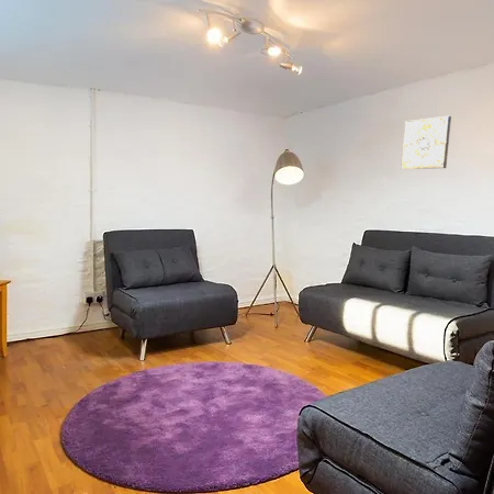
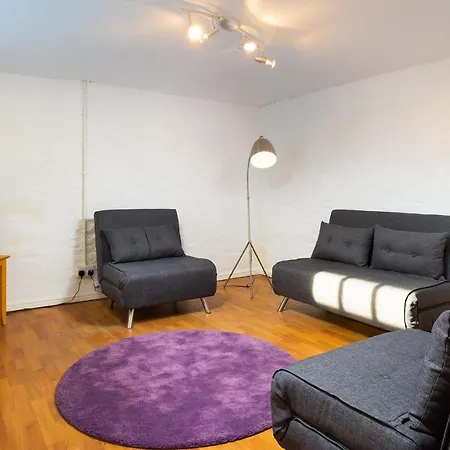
- wall art (425, 144)
